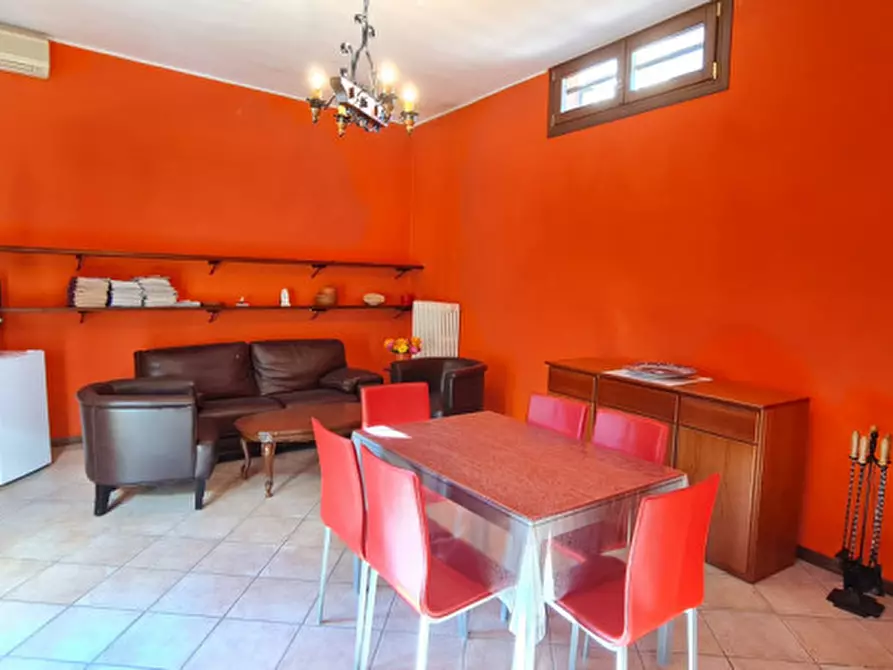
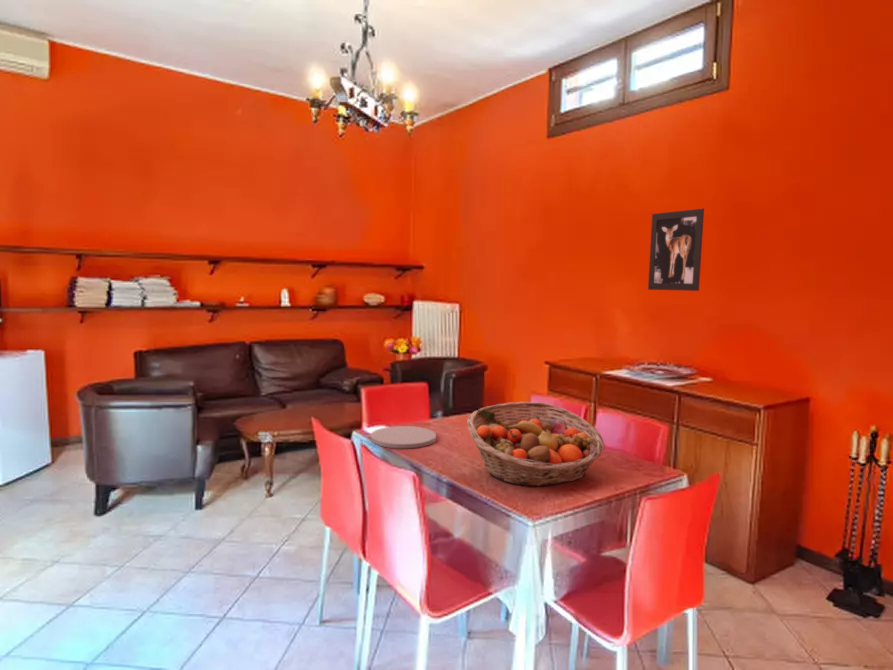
+ plate (403, 436)
+ fruit basket (534, 441)
+ wall art (674, 251)
